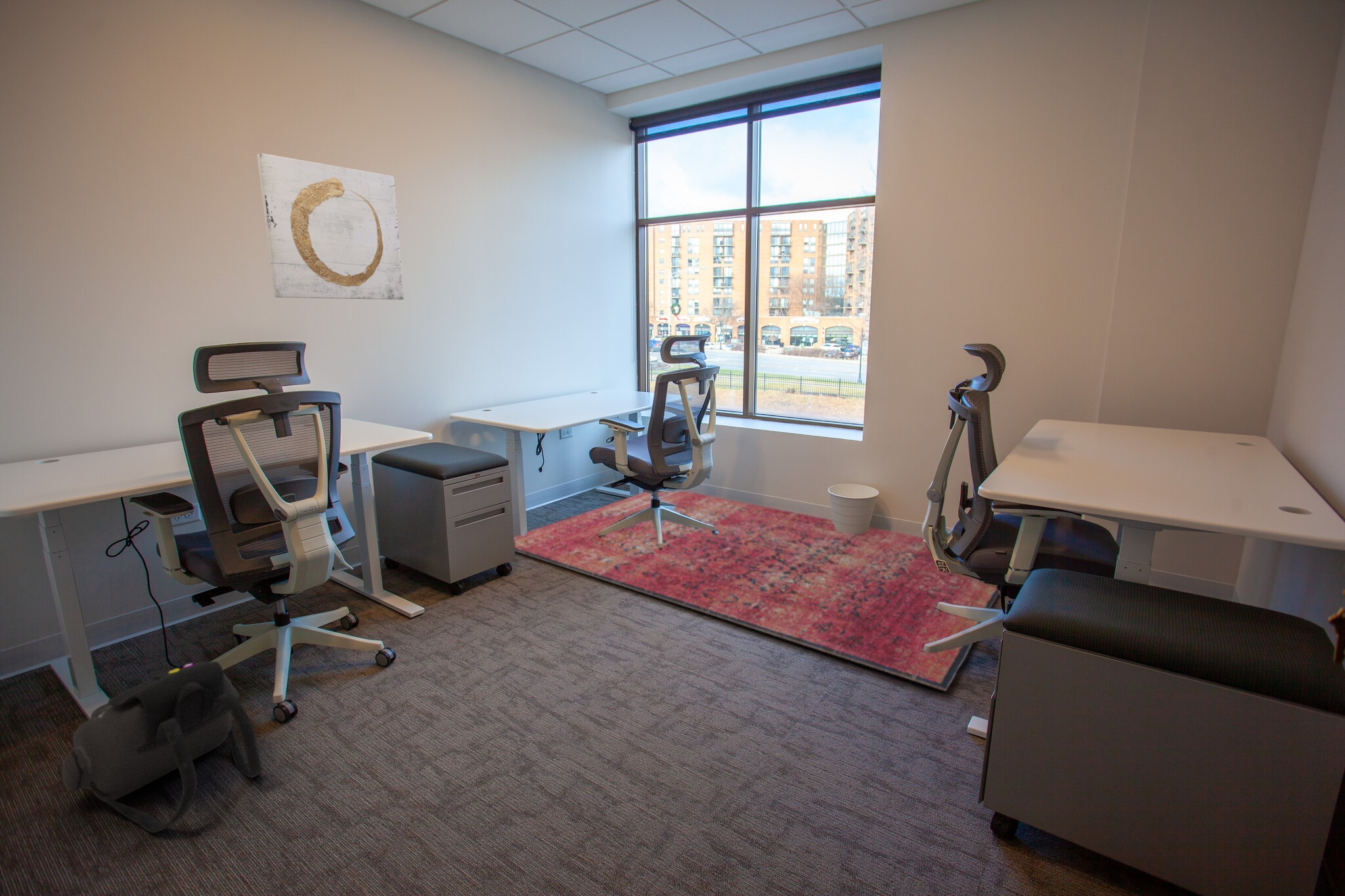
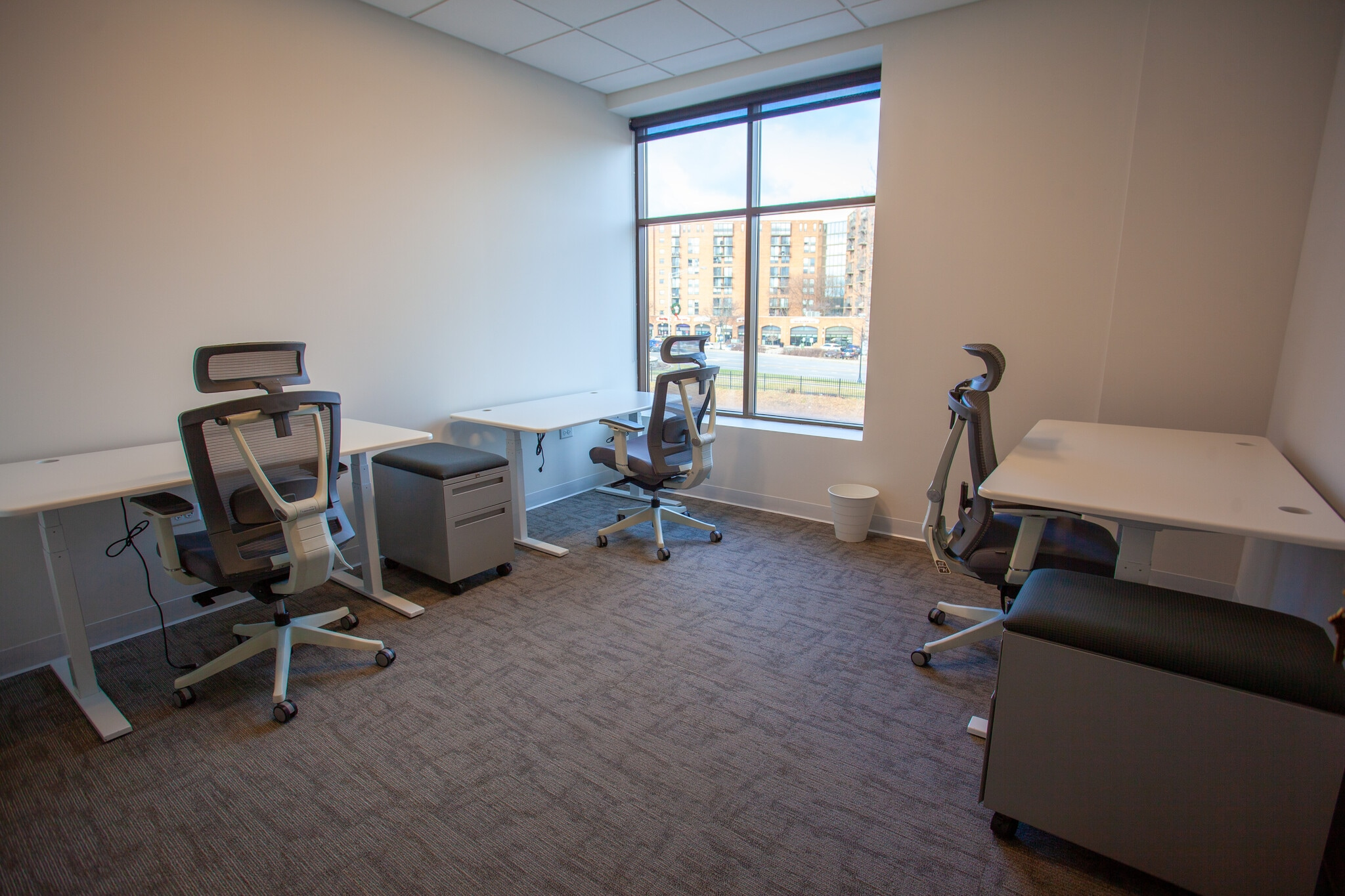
- rug (749, 550)
- wall art (337, 233)
- backpack (174, 726)
